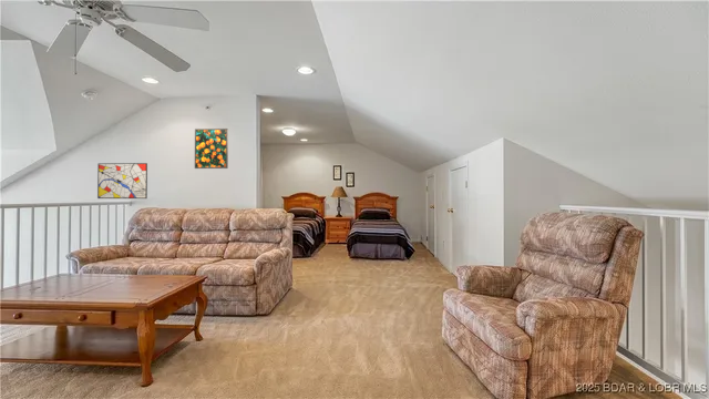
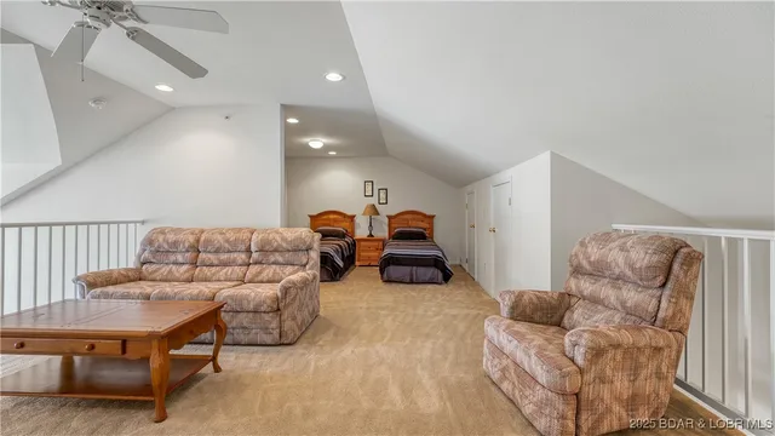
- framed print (210, 149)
- wall art (122, 181)
